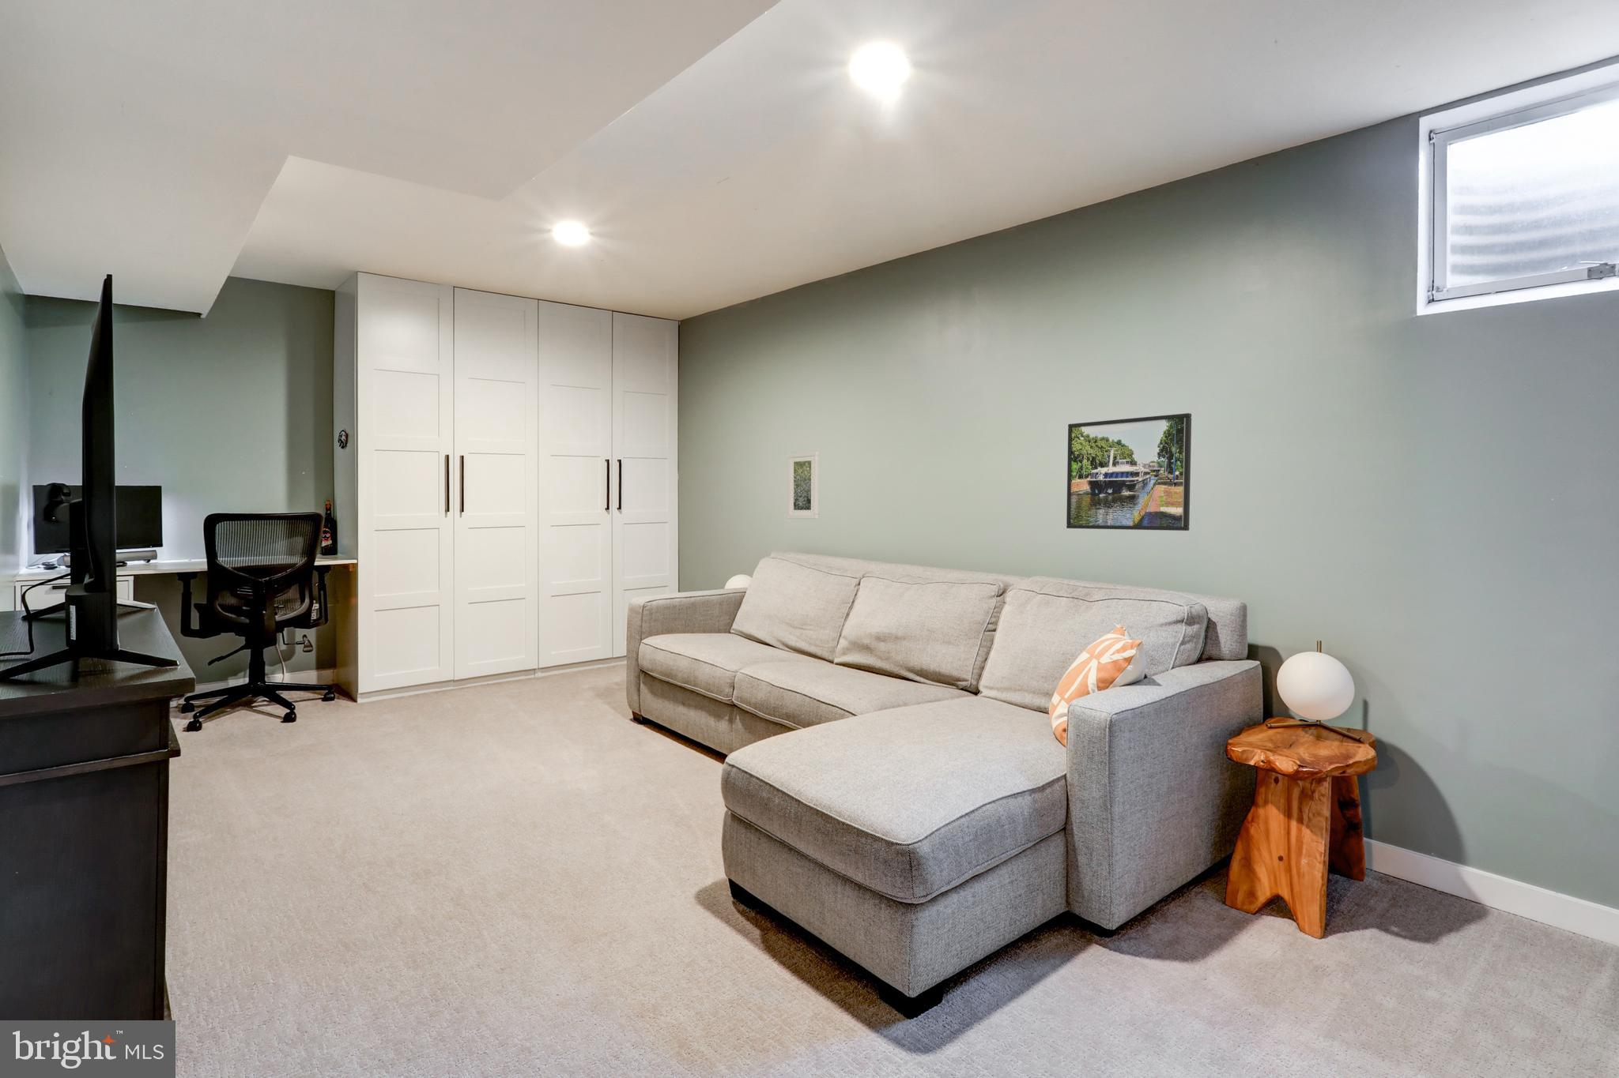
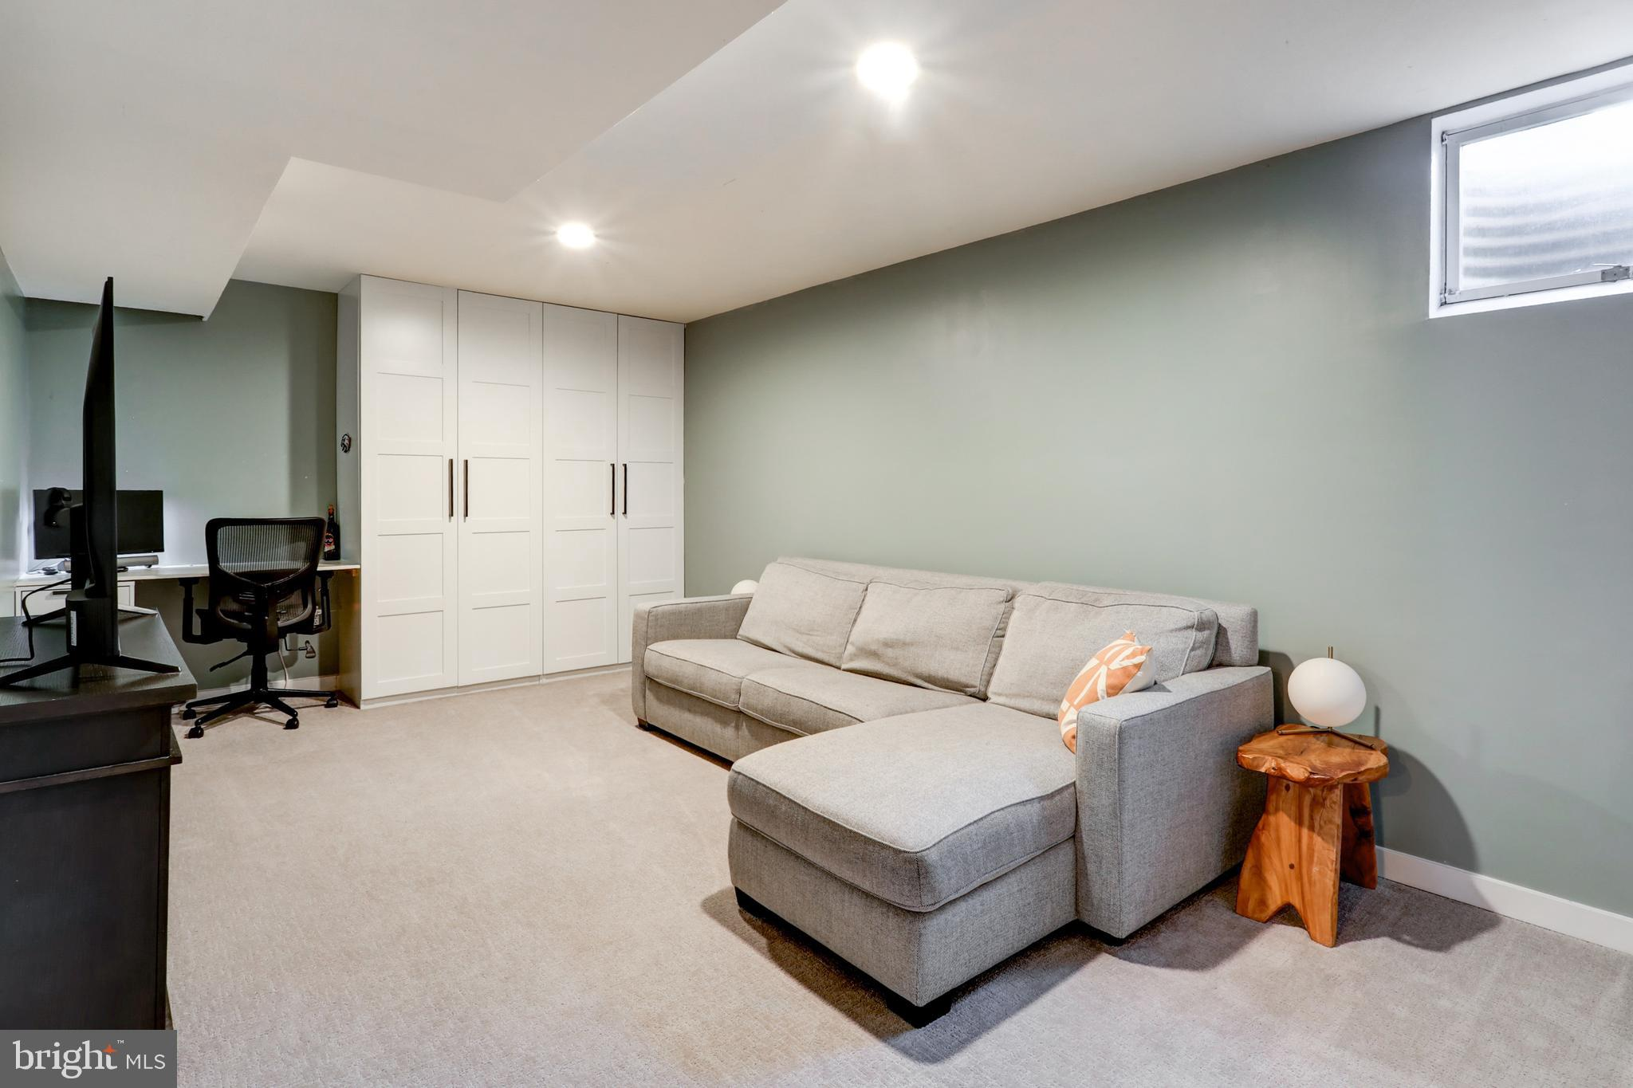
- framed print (1125, 474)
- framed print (803, 485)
